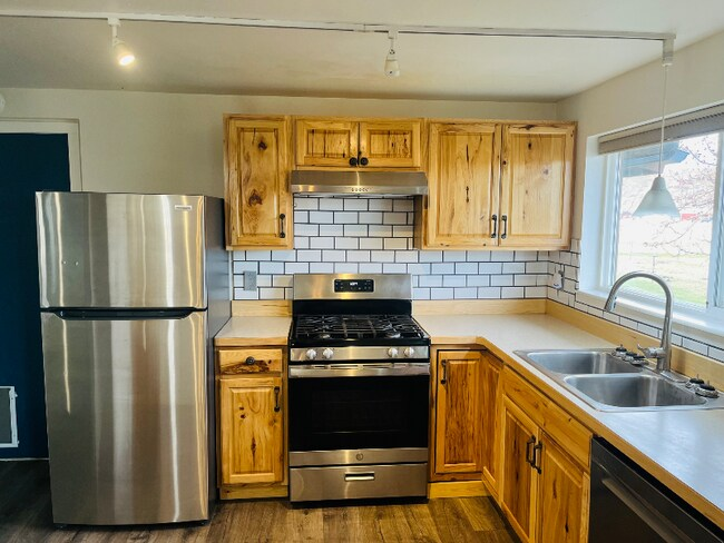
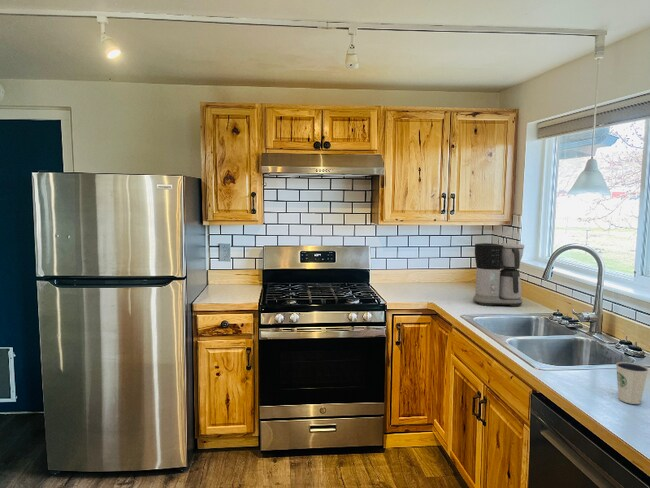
+ coffee maker (499, 274)
+ dixie cup (630, 383)
